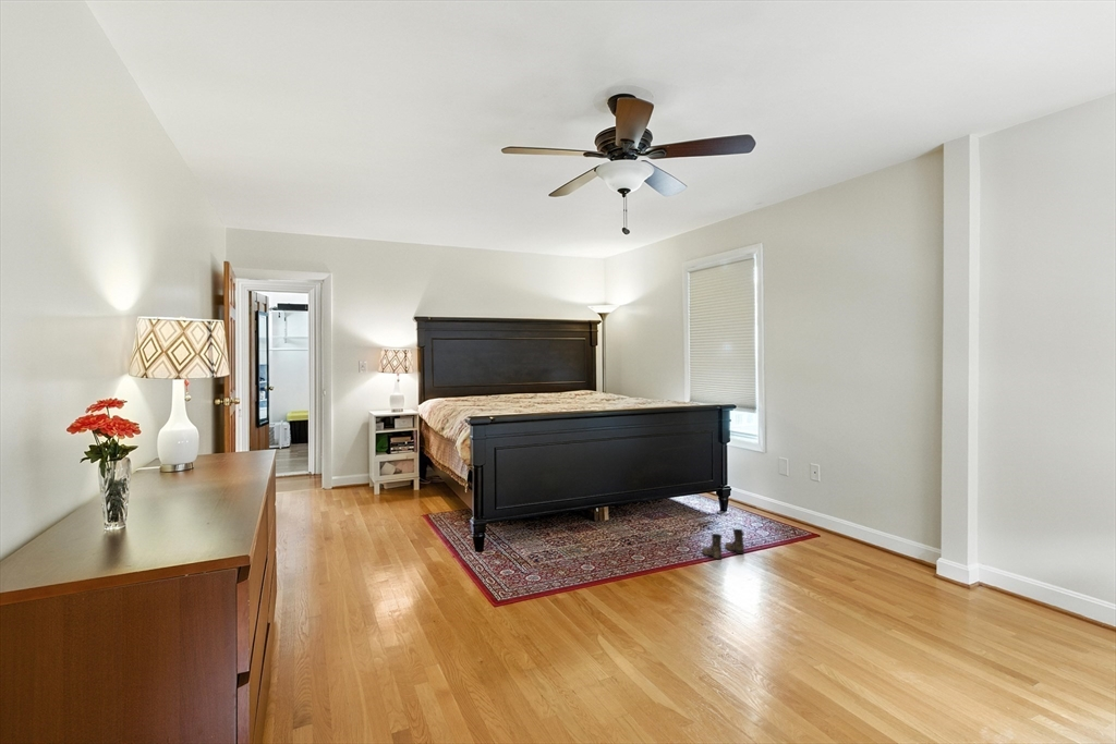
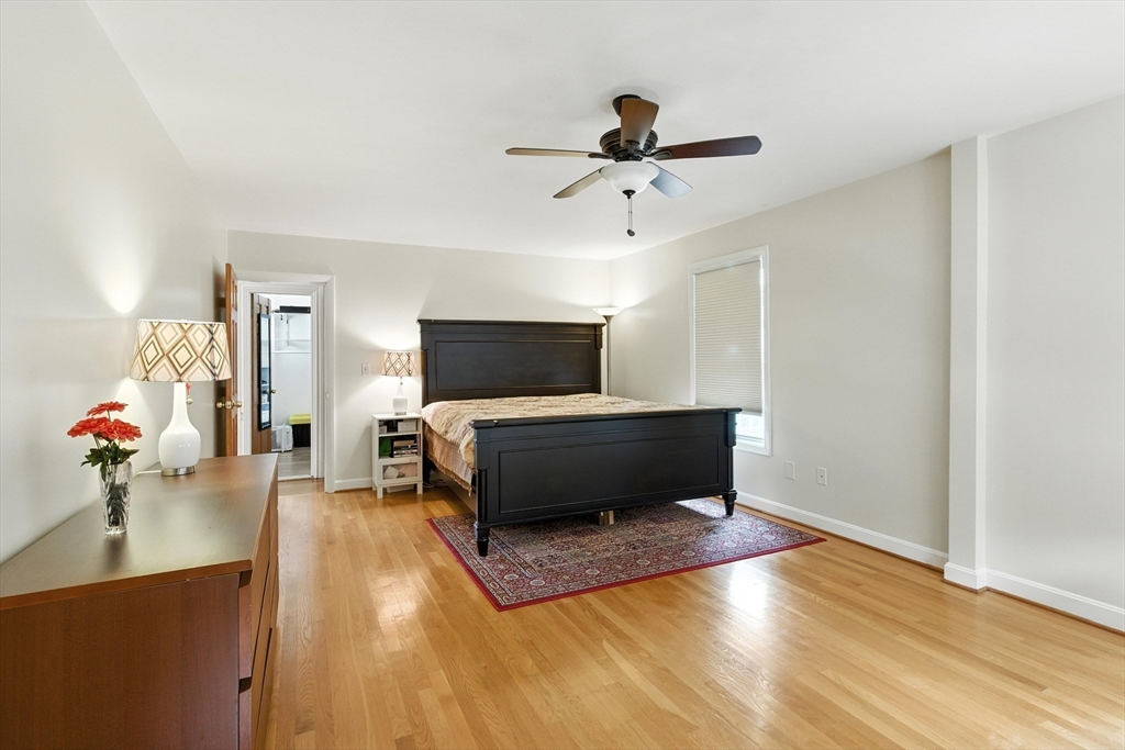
- boots (720, 541)
